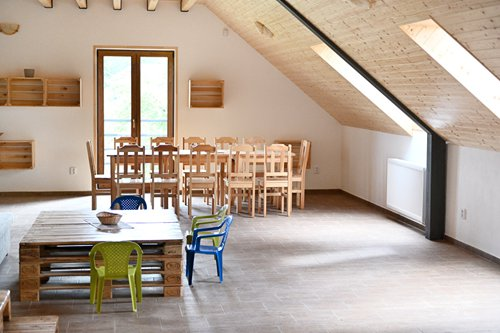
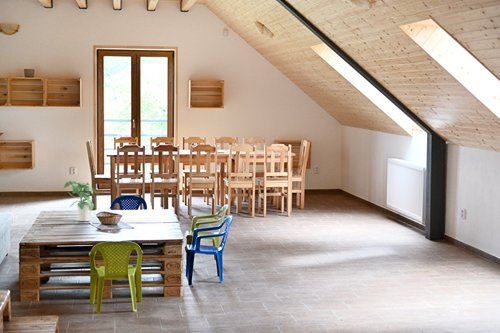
+ potted plant (81, 200)
